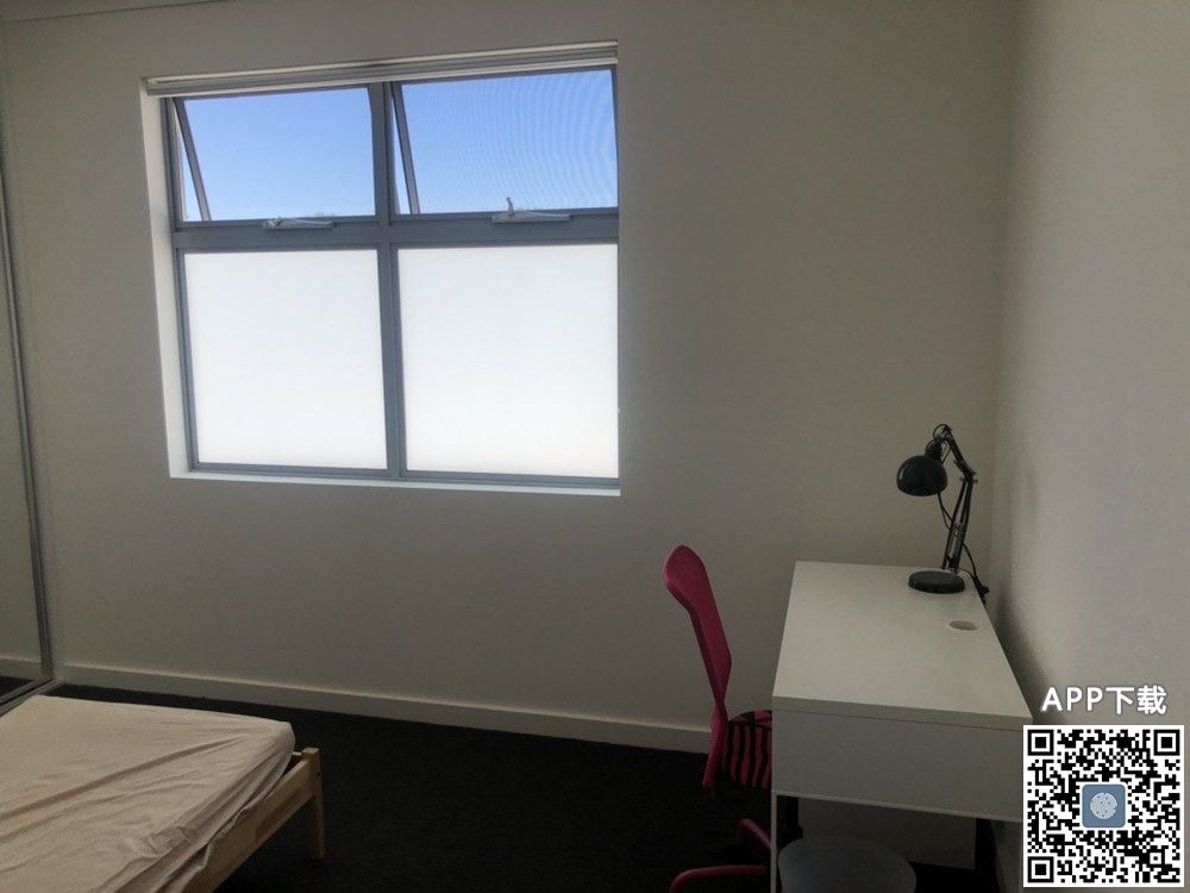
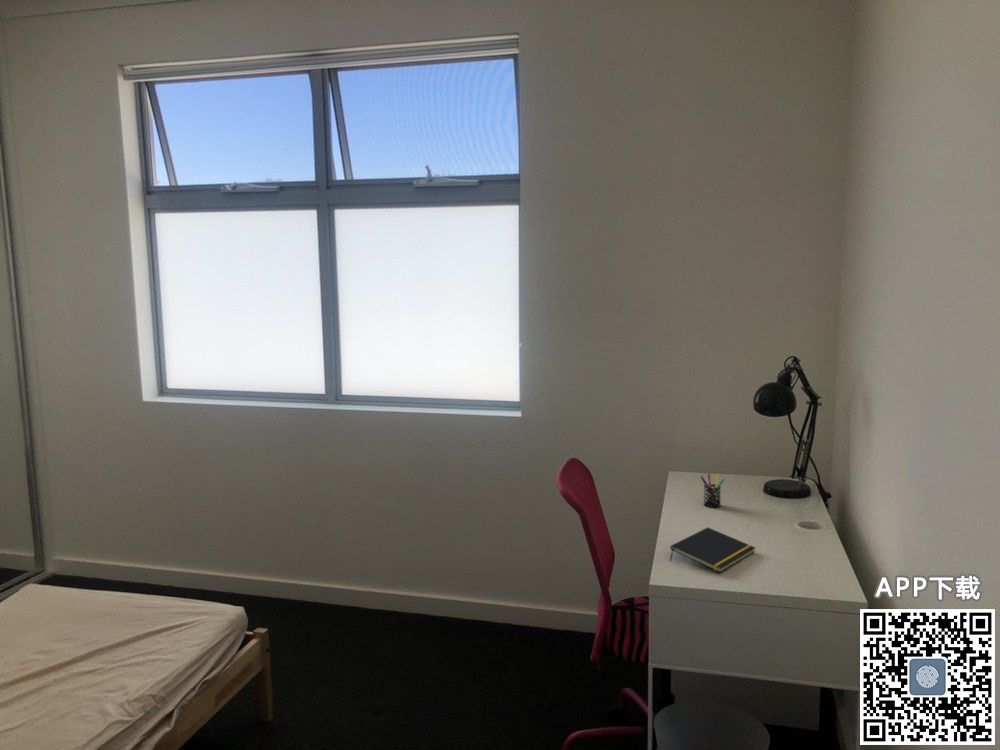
+ pen holder (713, 489)
+ notepad (713, 548)
